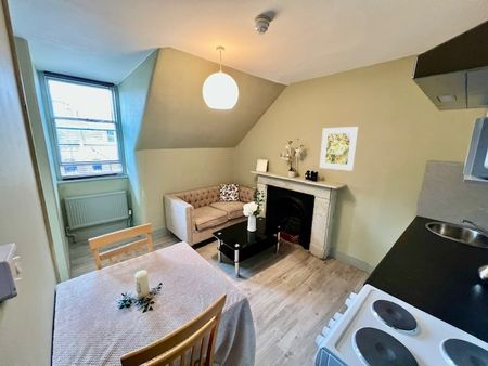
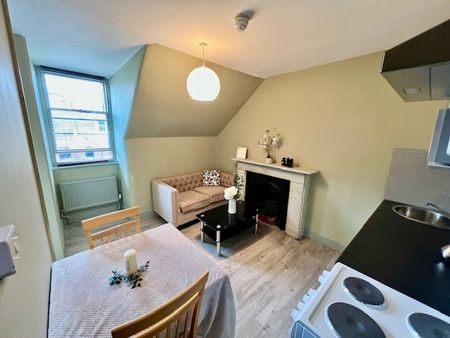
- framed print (337, 148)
